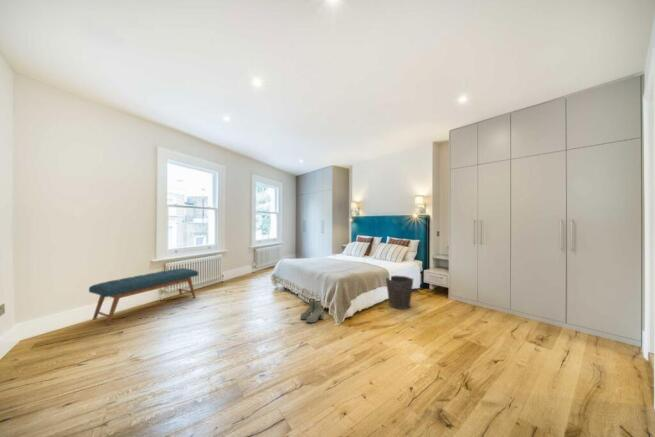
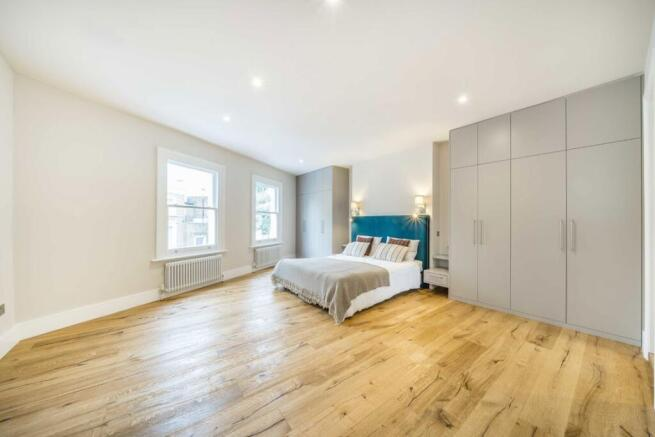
- waste bin (399, 292)
- boots (312, 309)
- bench (150, 290)
